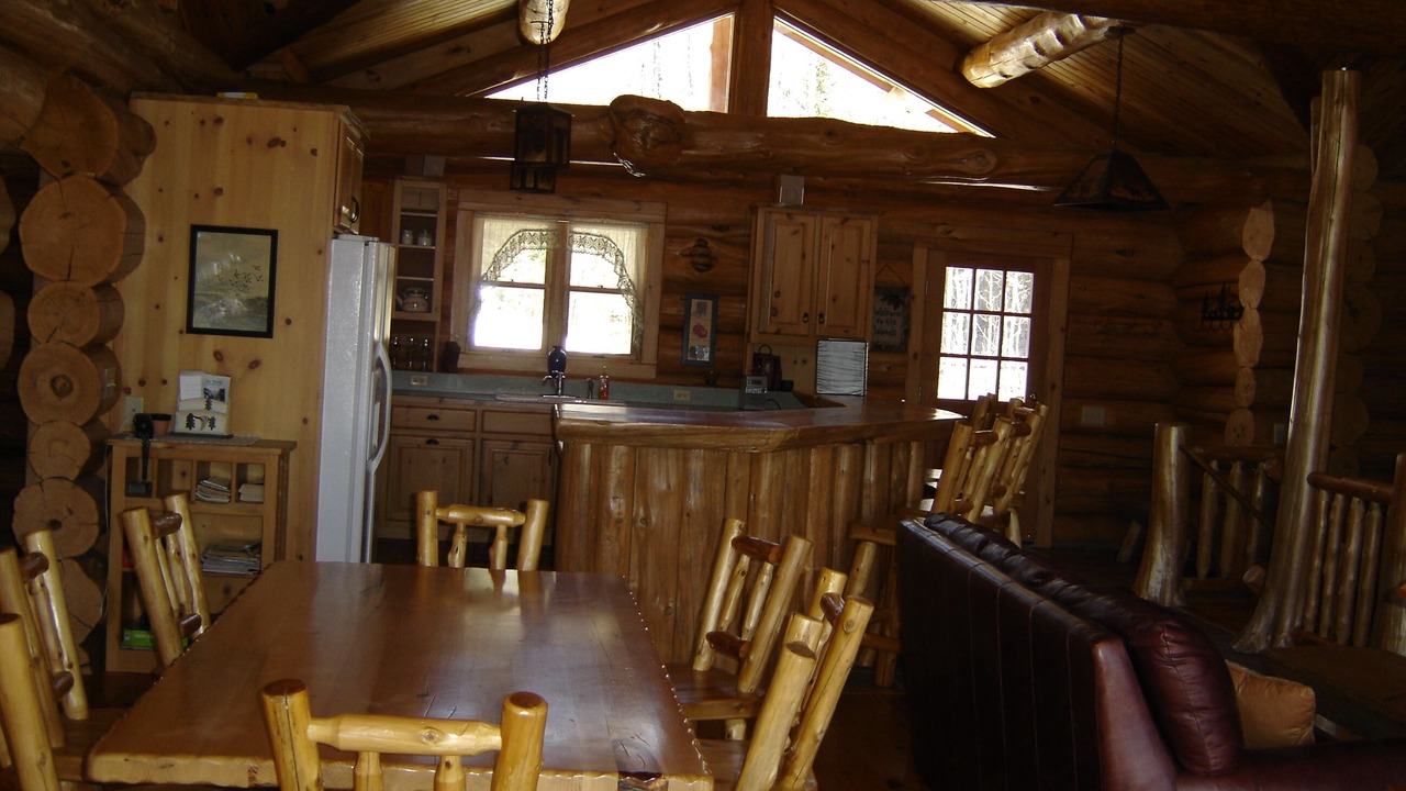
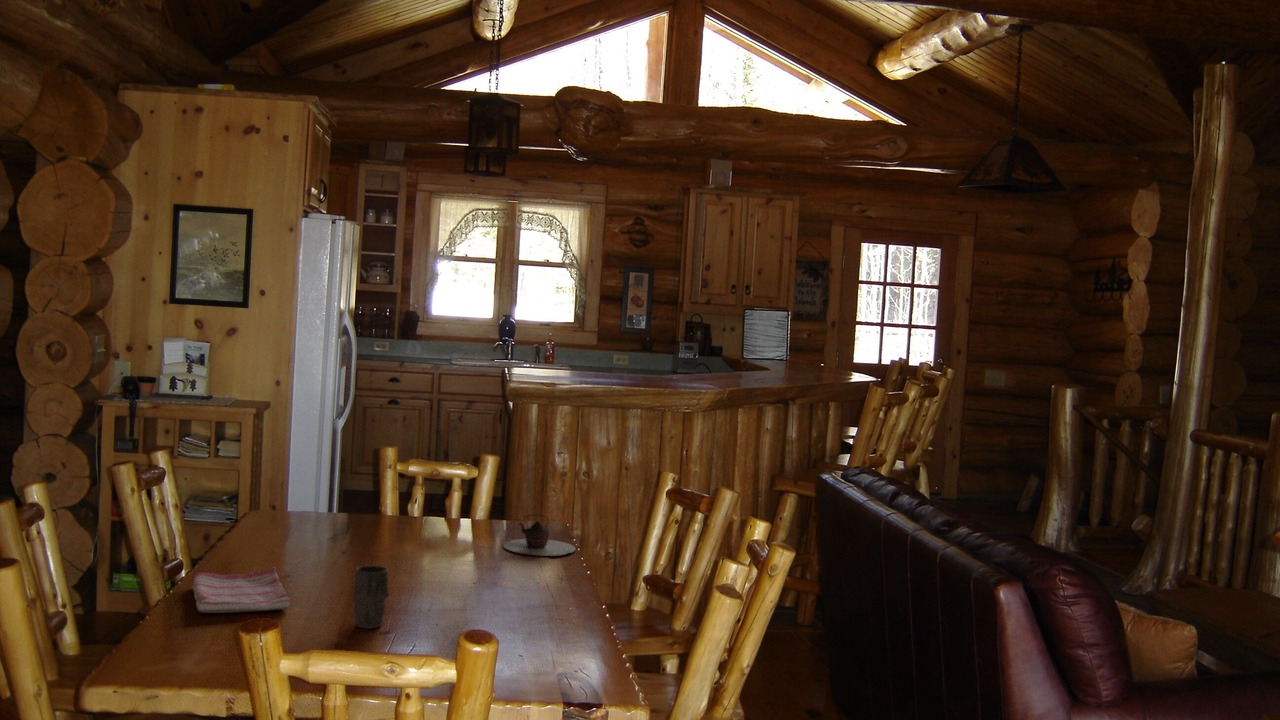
+ mug (370, 595)
+ dish towel (240, 589)
+ teapot (540, 530)
